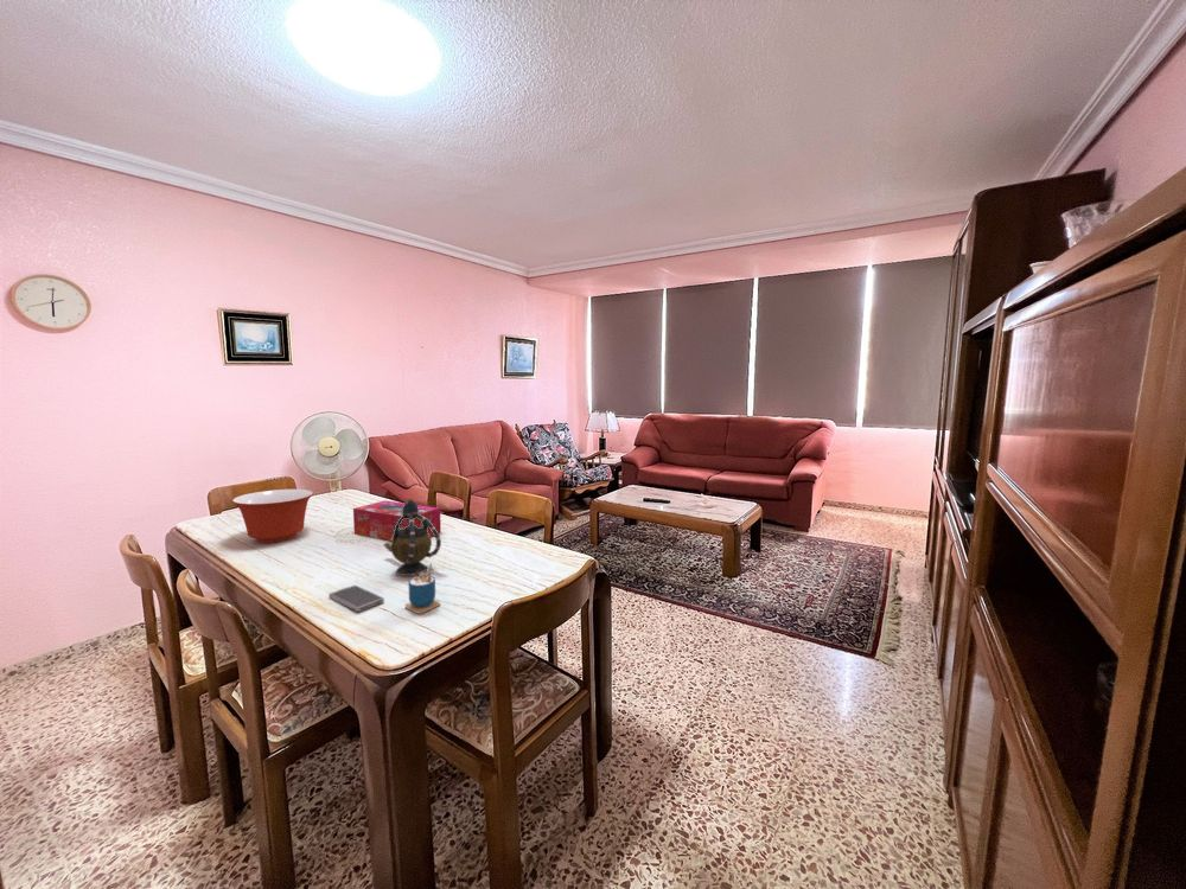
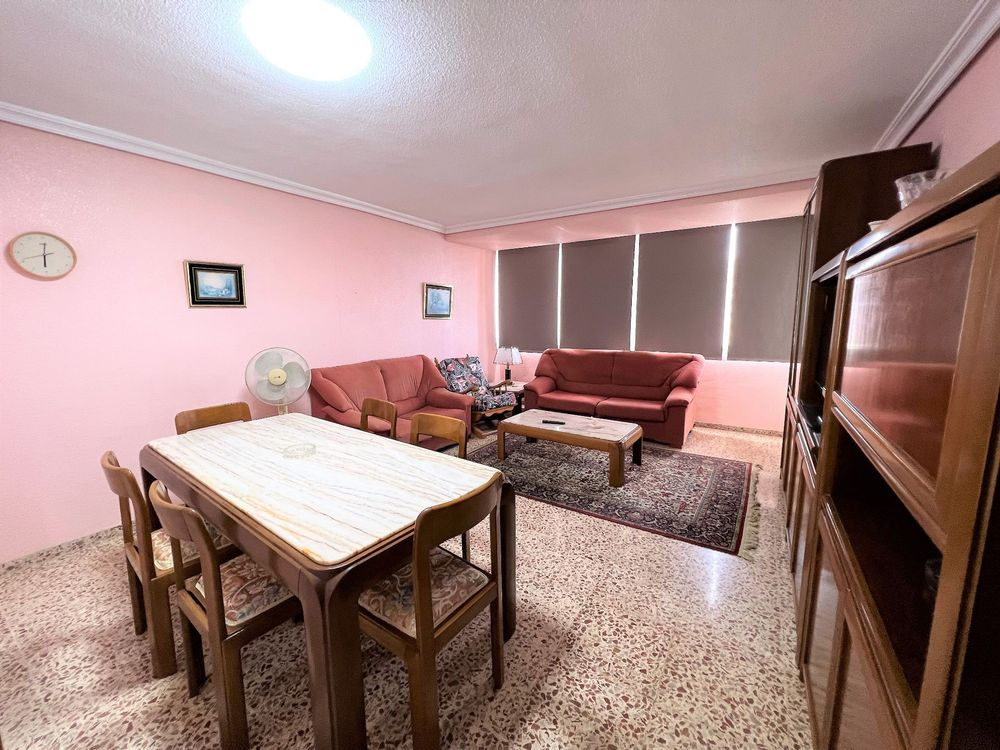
- teapot (404, 532)
- mixing bowl (275, 517)
- cup (421, 584)
- tissue box (397, 520)
- smartphone (356, 597)
